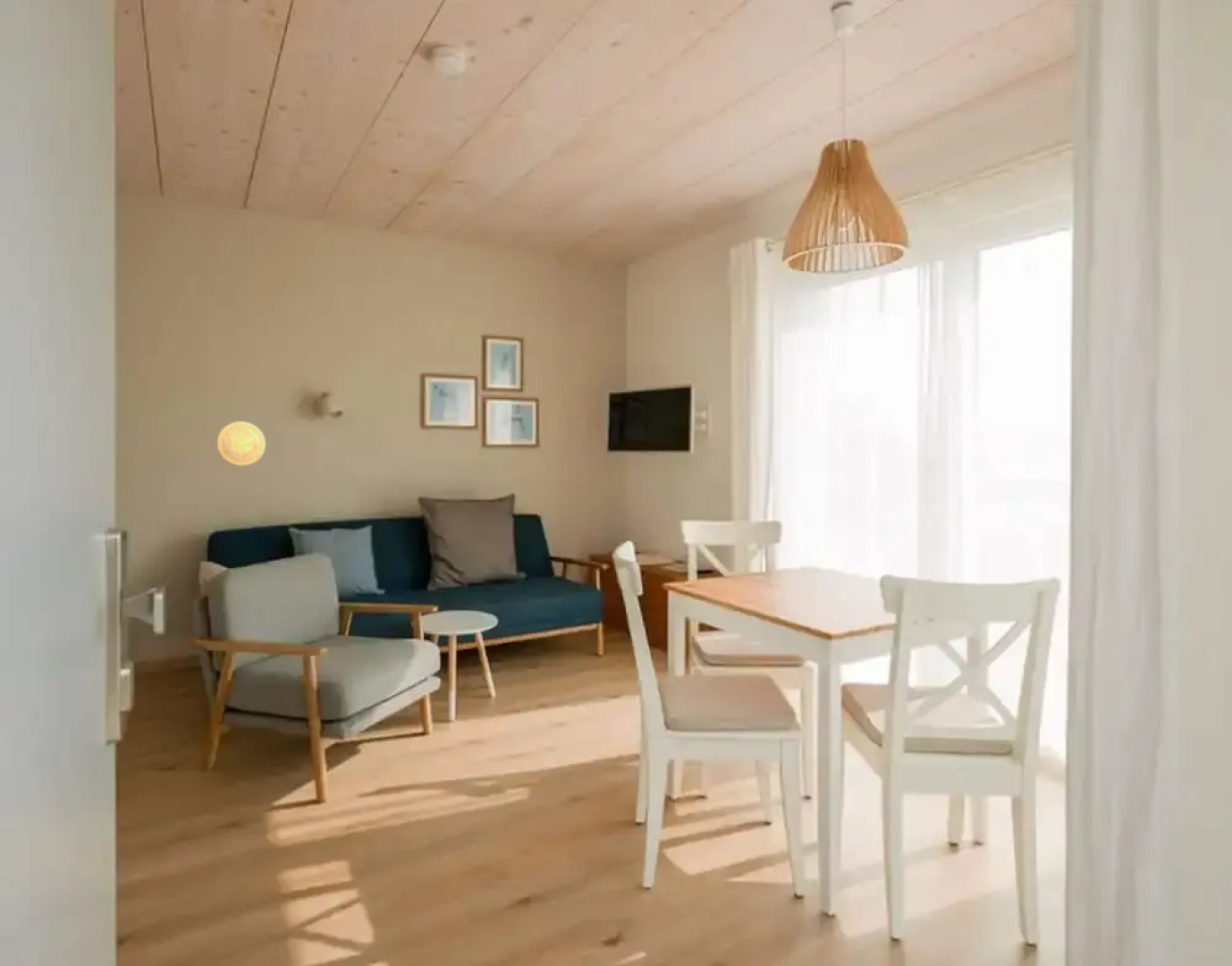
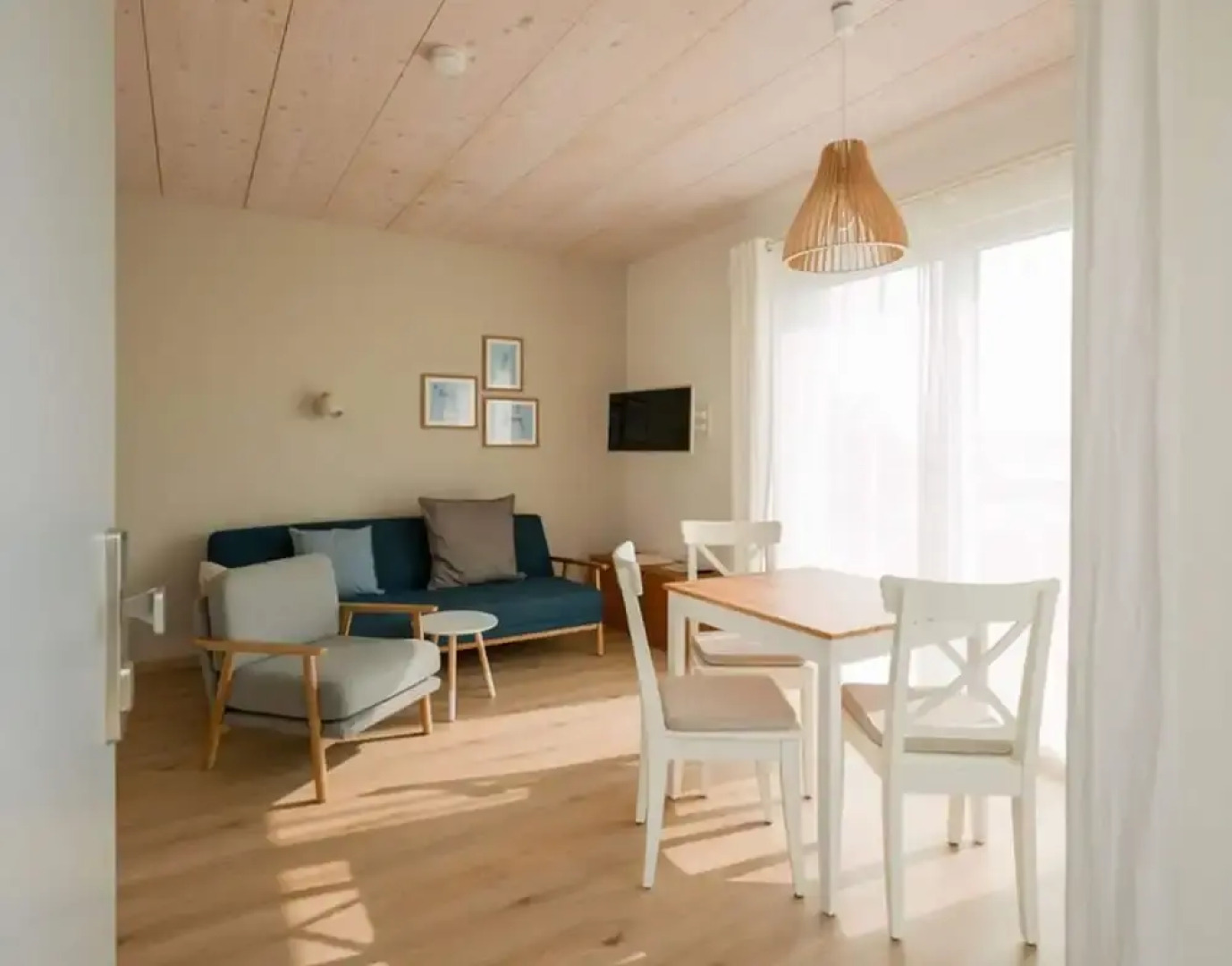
- decorative plate (241, 443)
